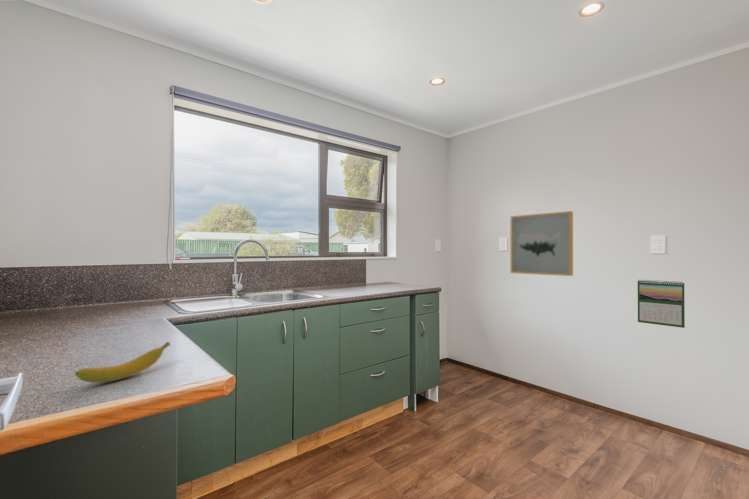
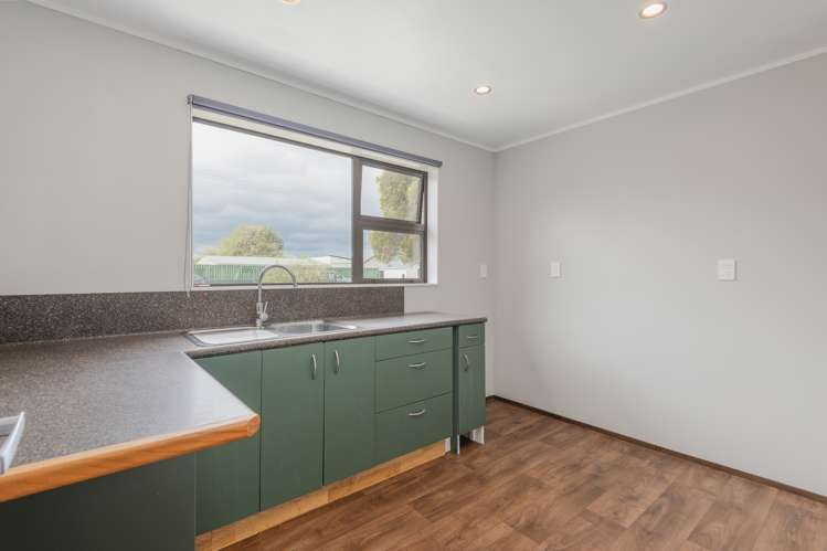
- calendar (660, 302)
- wall art (539, 244)
- banana (126, 363)
